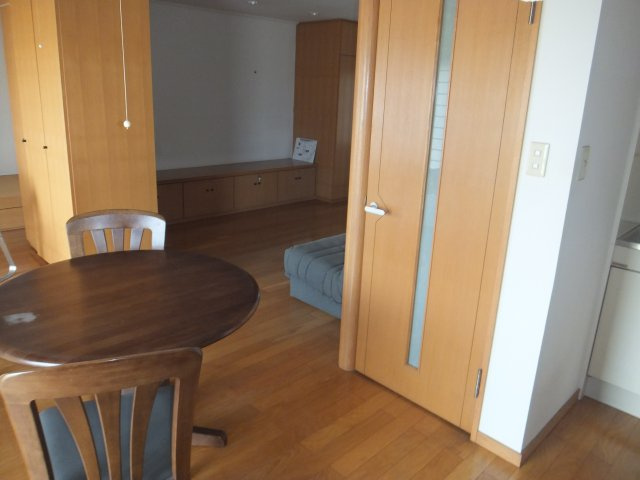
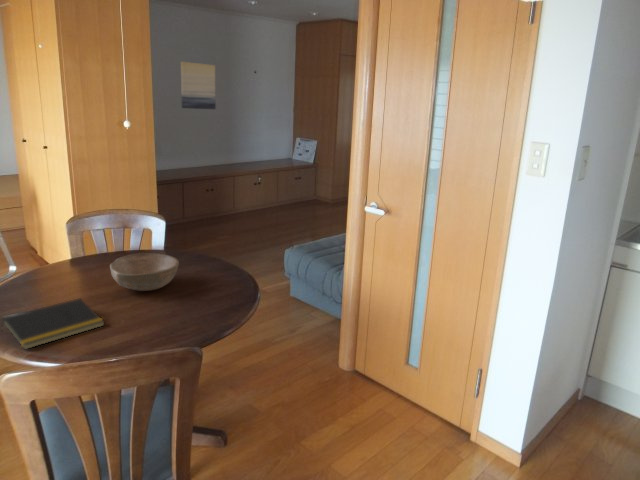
+ wall art (198, 86)
+ bowl (145, 274)
+ notepad (54, 321)
